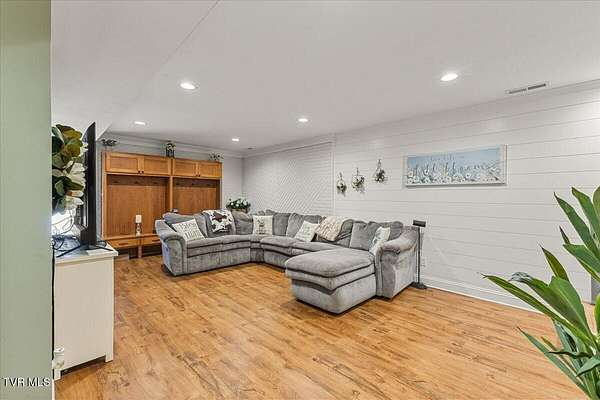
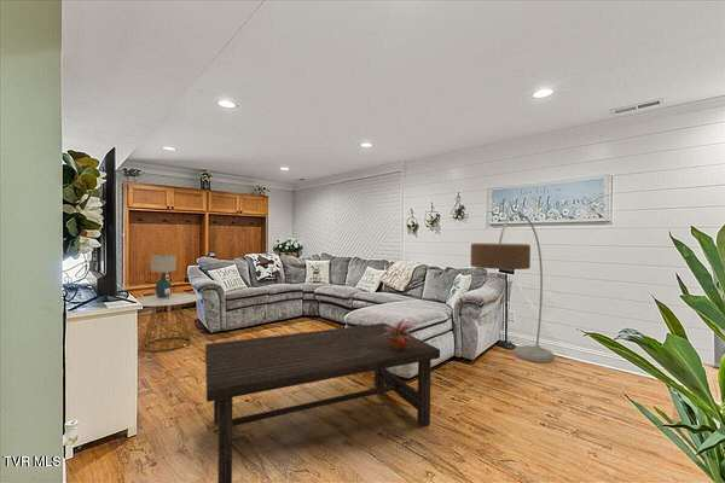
+ floor lamp (517, 268)
+ side table (167, 316)
+ coffee table (318, 380)
+ potted plant (399, 331)
+ table lamp (163, 275)
